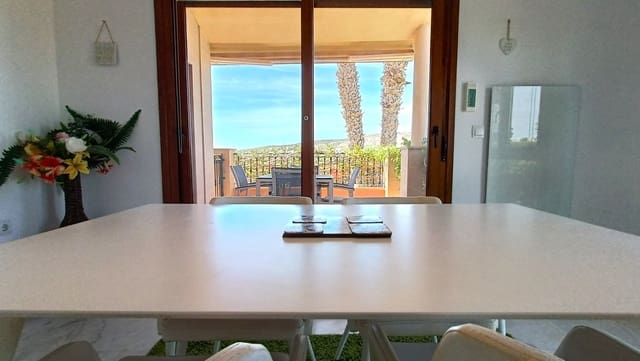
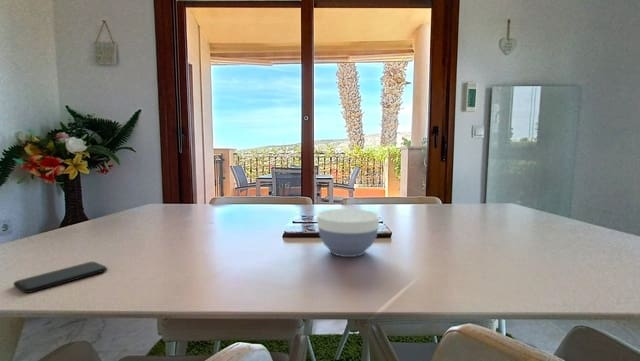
+ bowl (347, 233)
+ smartphone (63, 275)
